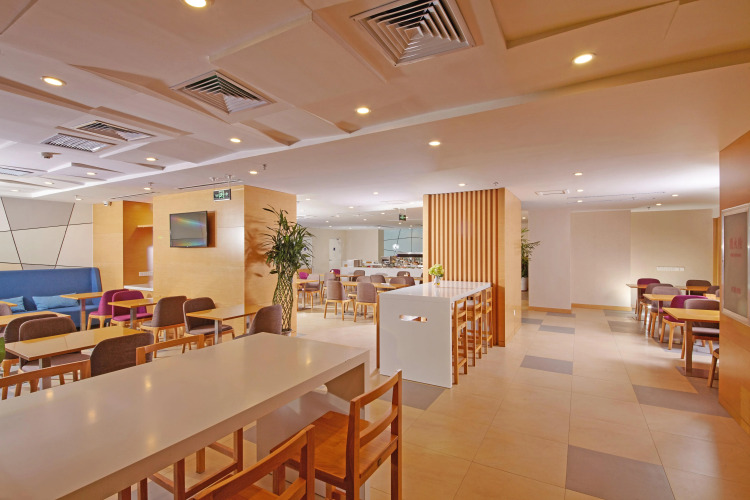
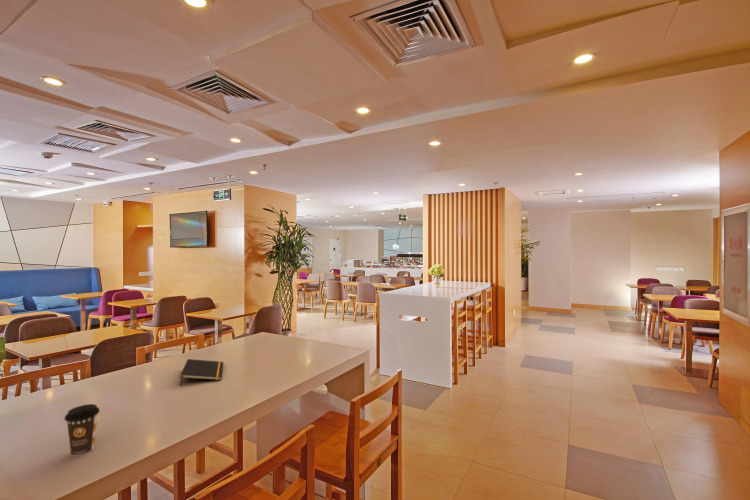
+ notepad (203, 369)
+ coffee cup (82, 429)
